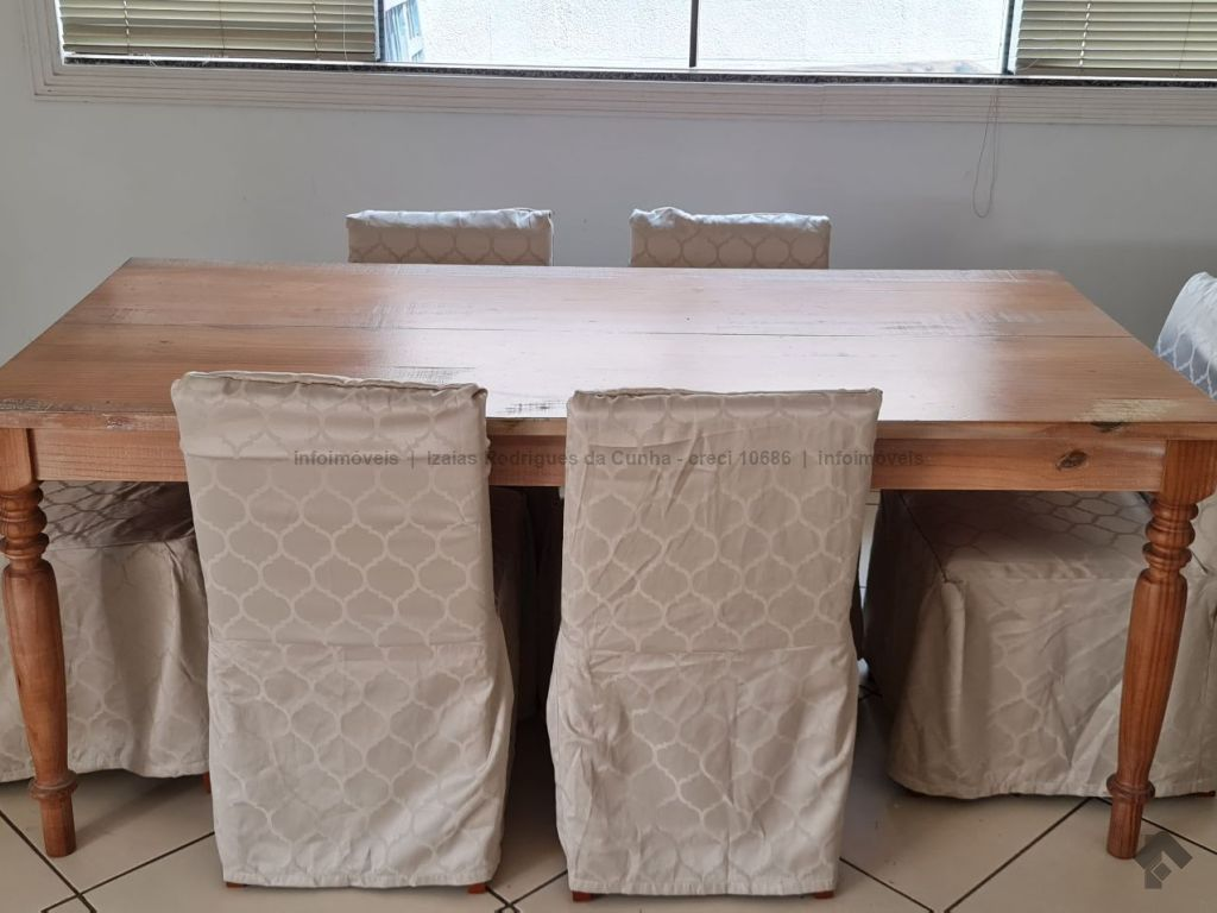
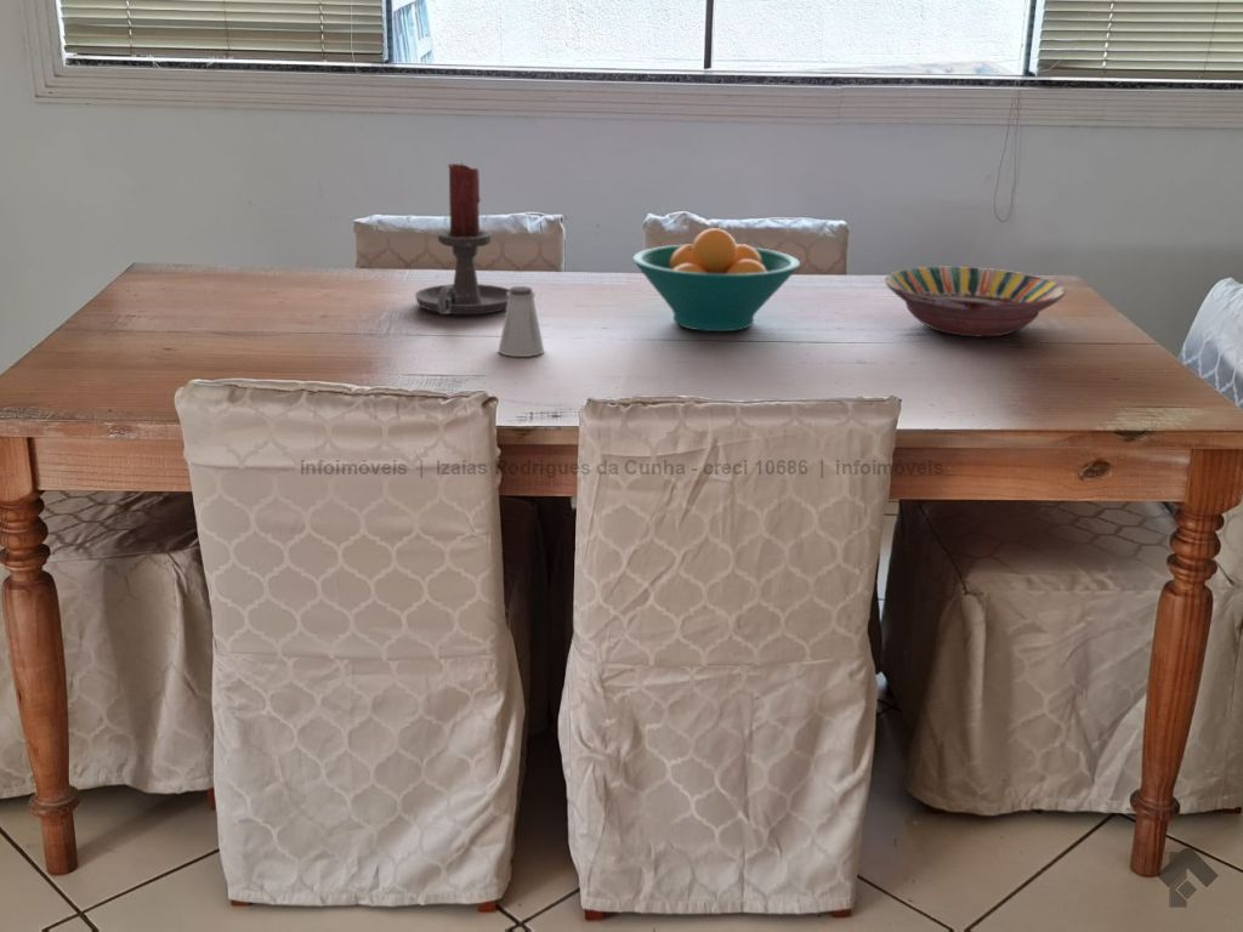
+ candle holder (460, 238)
+ fruit bowl (715, 277)
+ saltshaker (521, 319)
+ serving bowl (971, 305)
